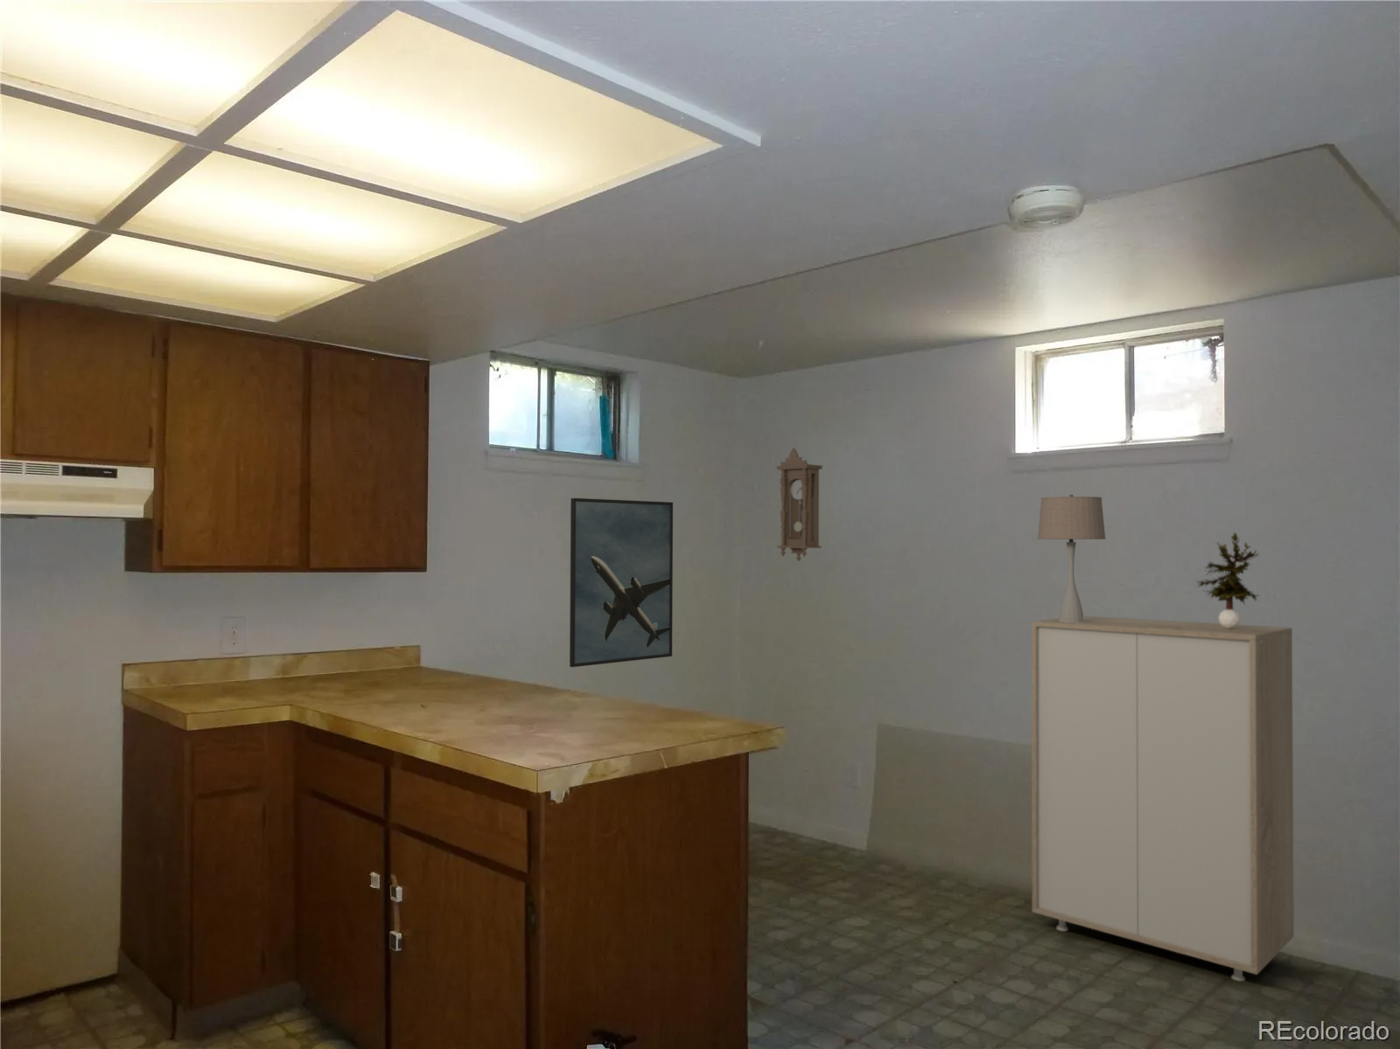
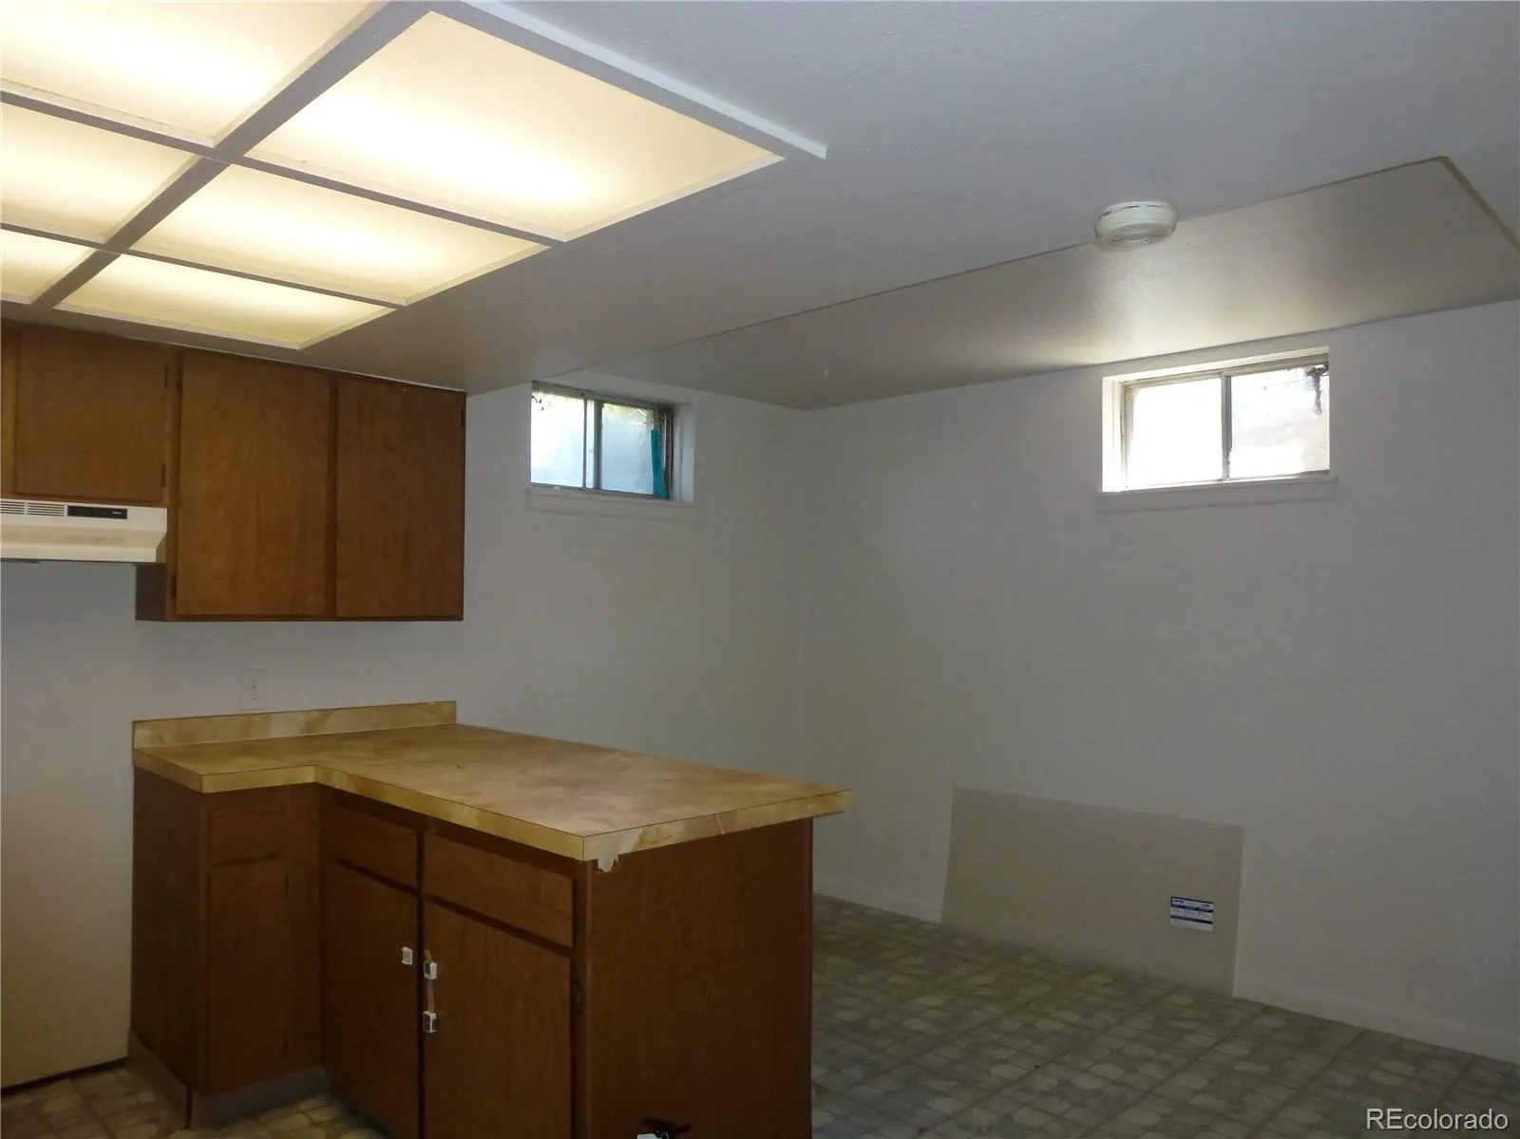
- potted plant (1232, 580)
- pendulum clock (799, 505)
- table lamp (1071, 556)
- storage cabinet (1160, 781)
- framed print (623, 581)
